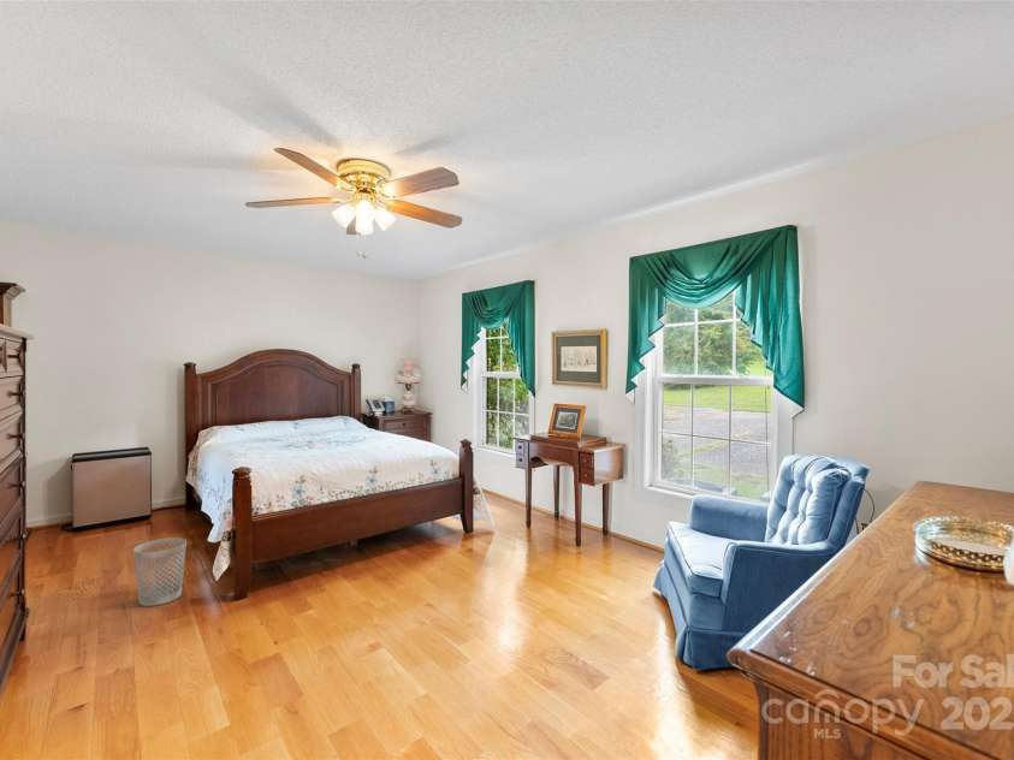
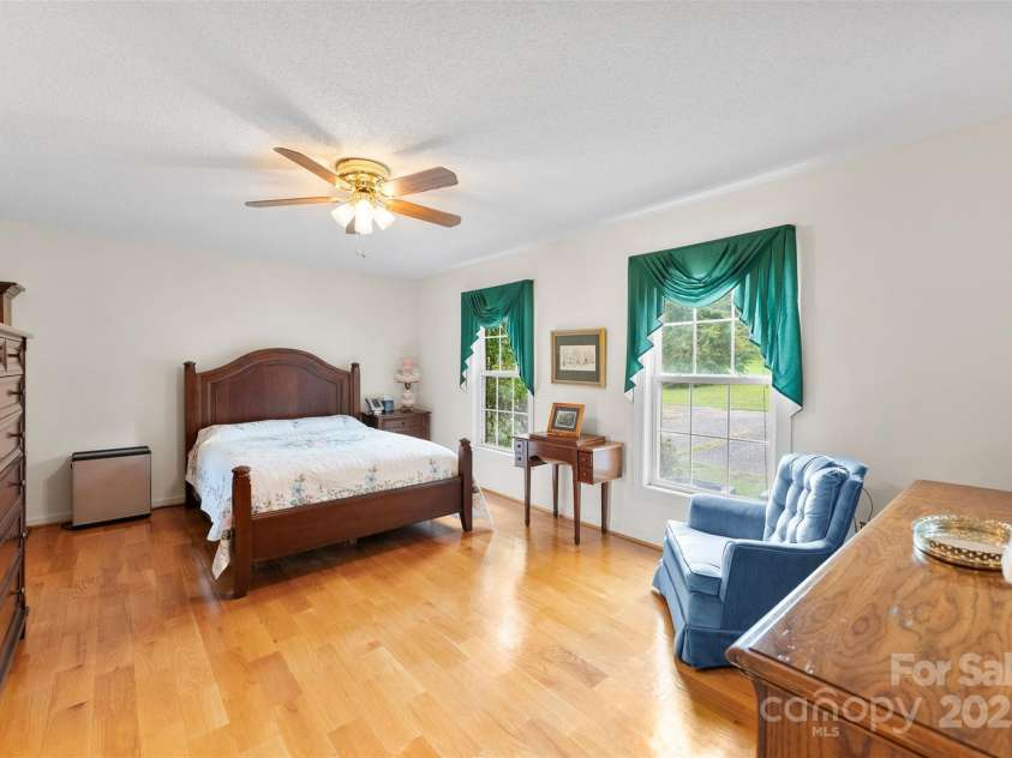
- wastebasket (160, 571)
